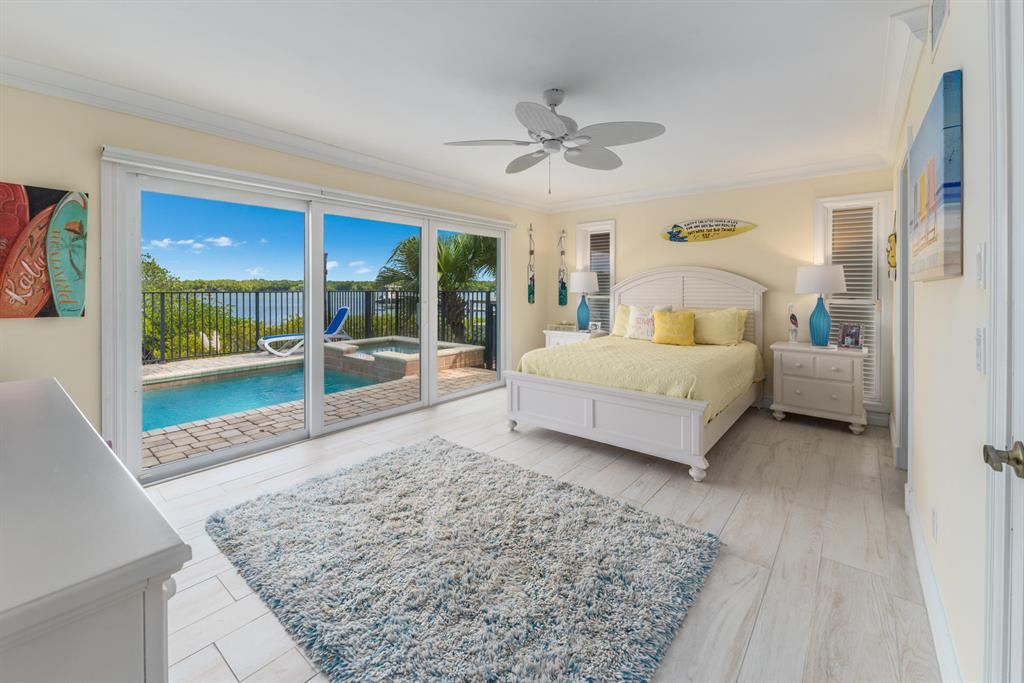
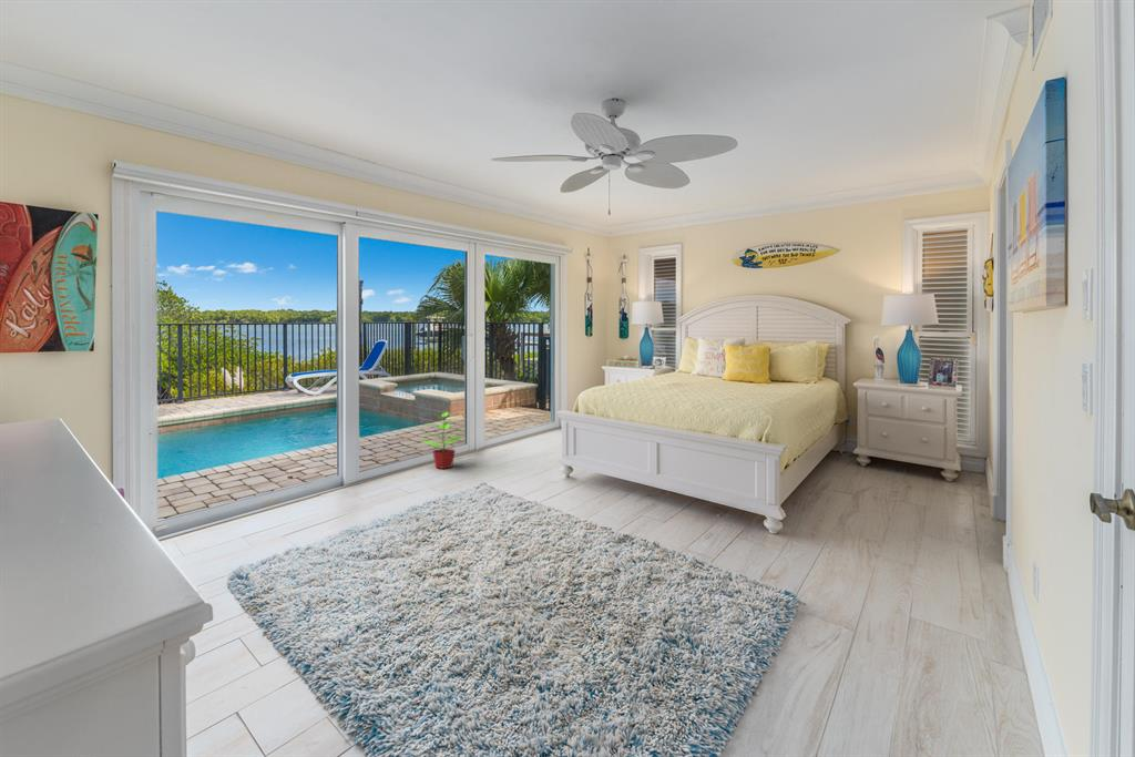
+ potted plant (443, 436)
